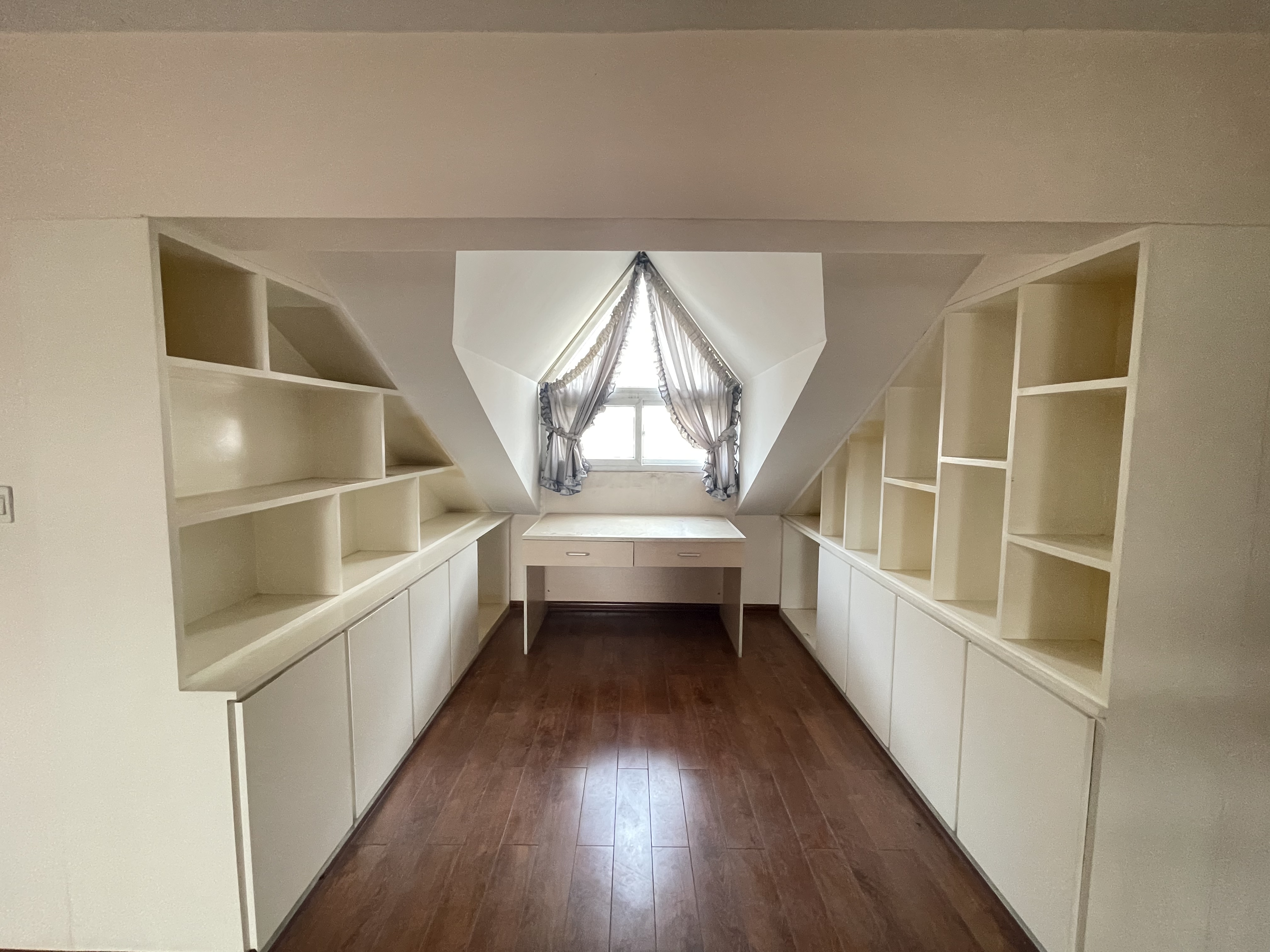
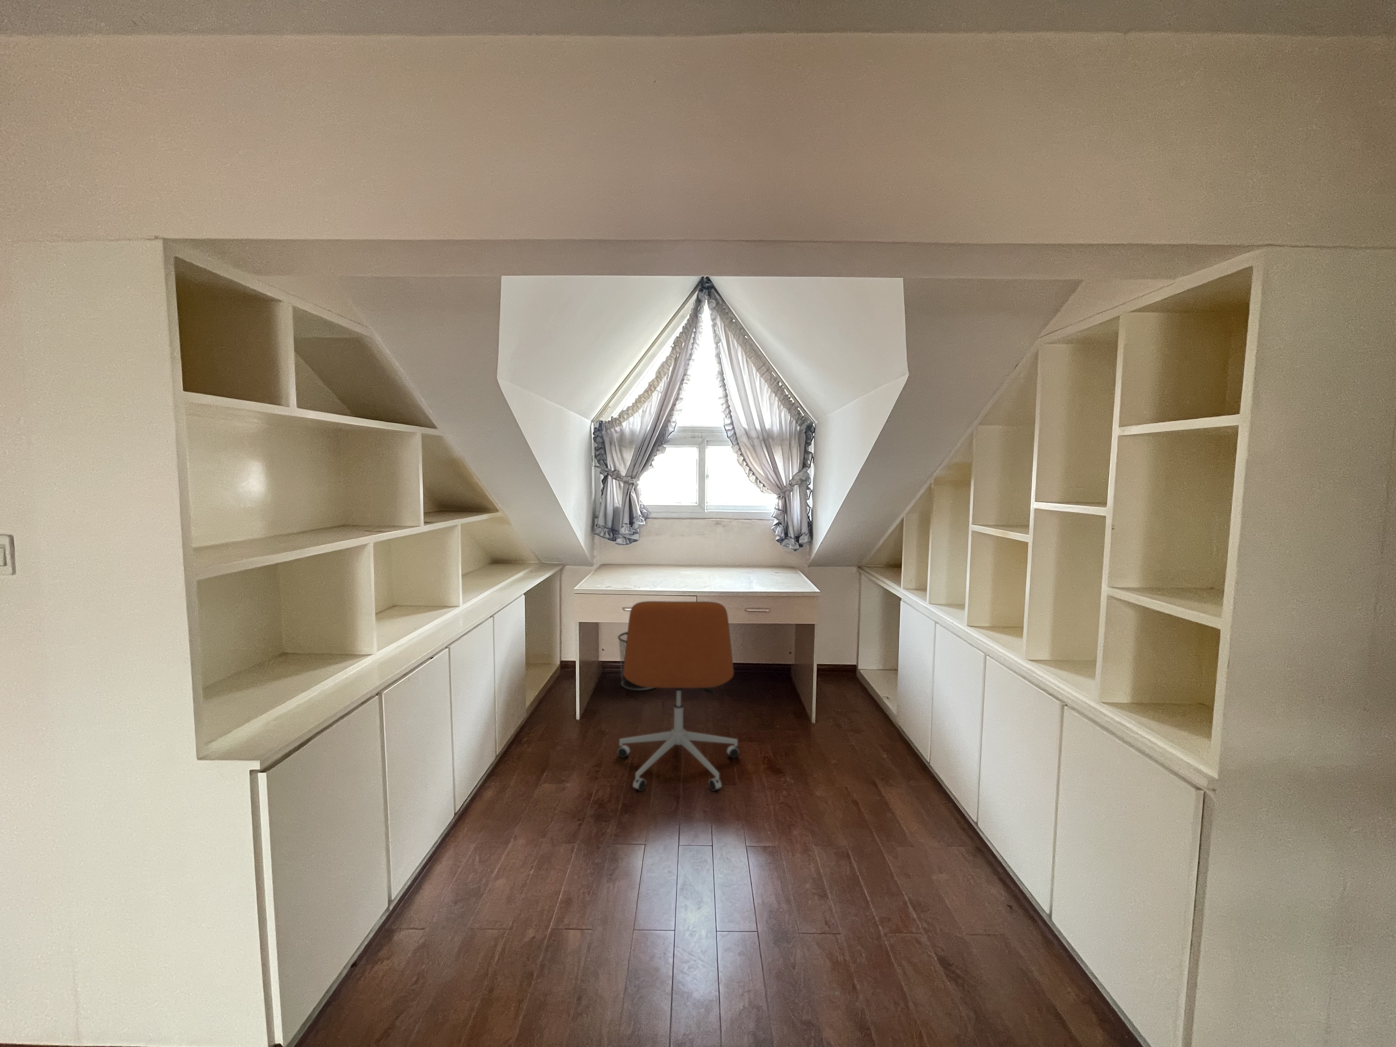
+ office chair (678, 677)
+ waste bin (624, 658)
